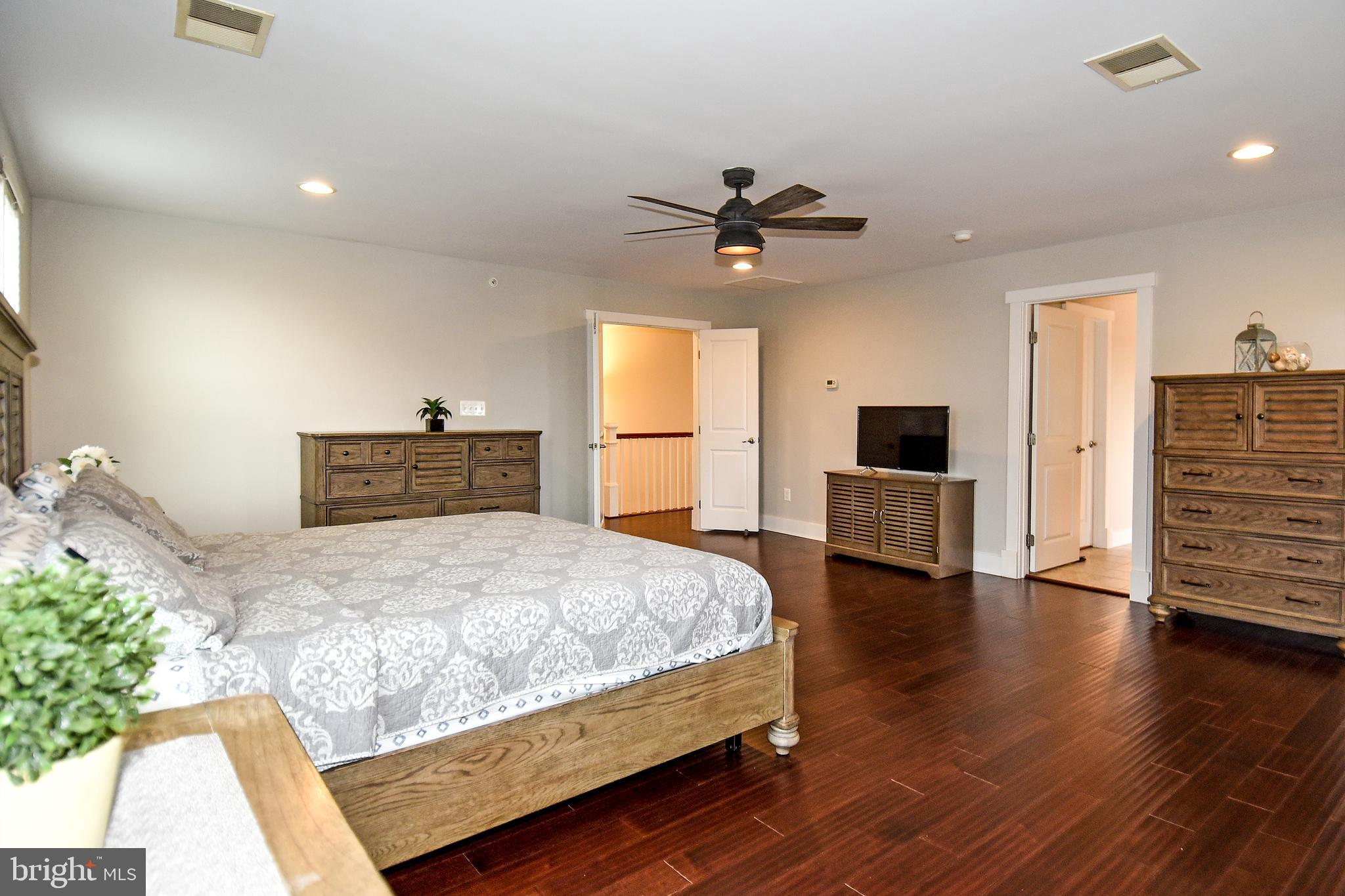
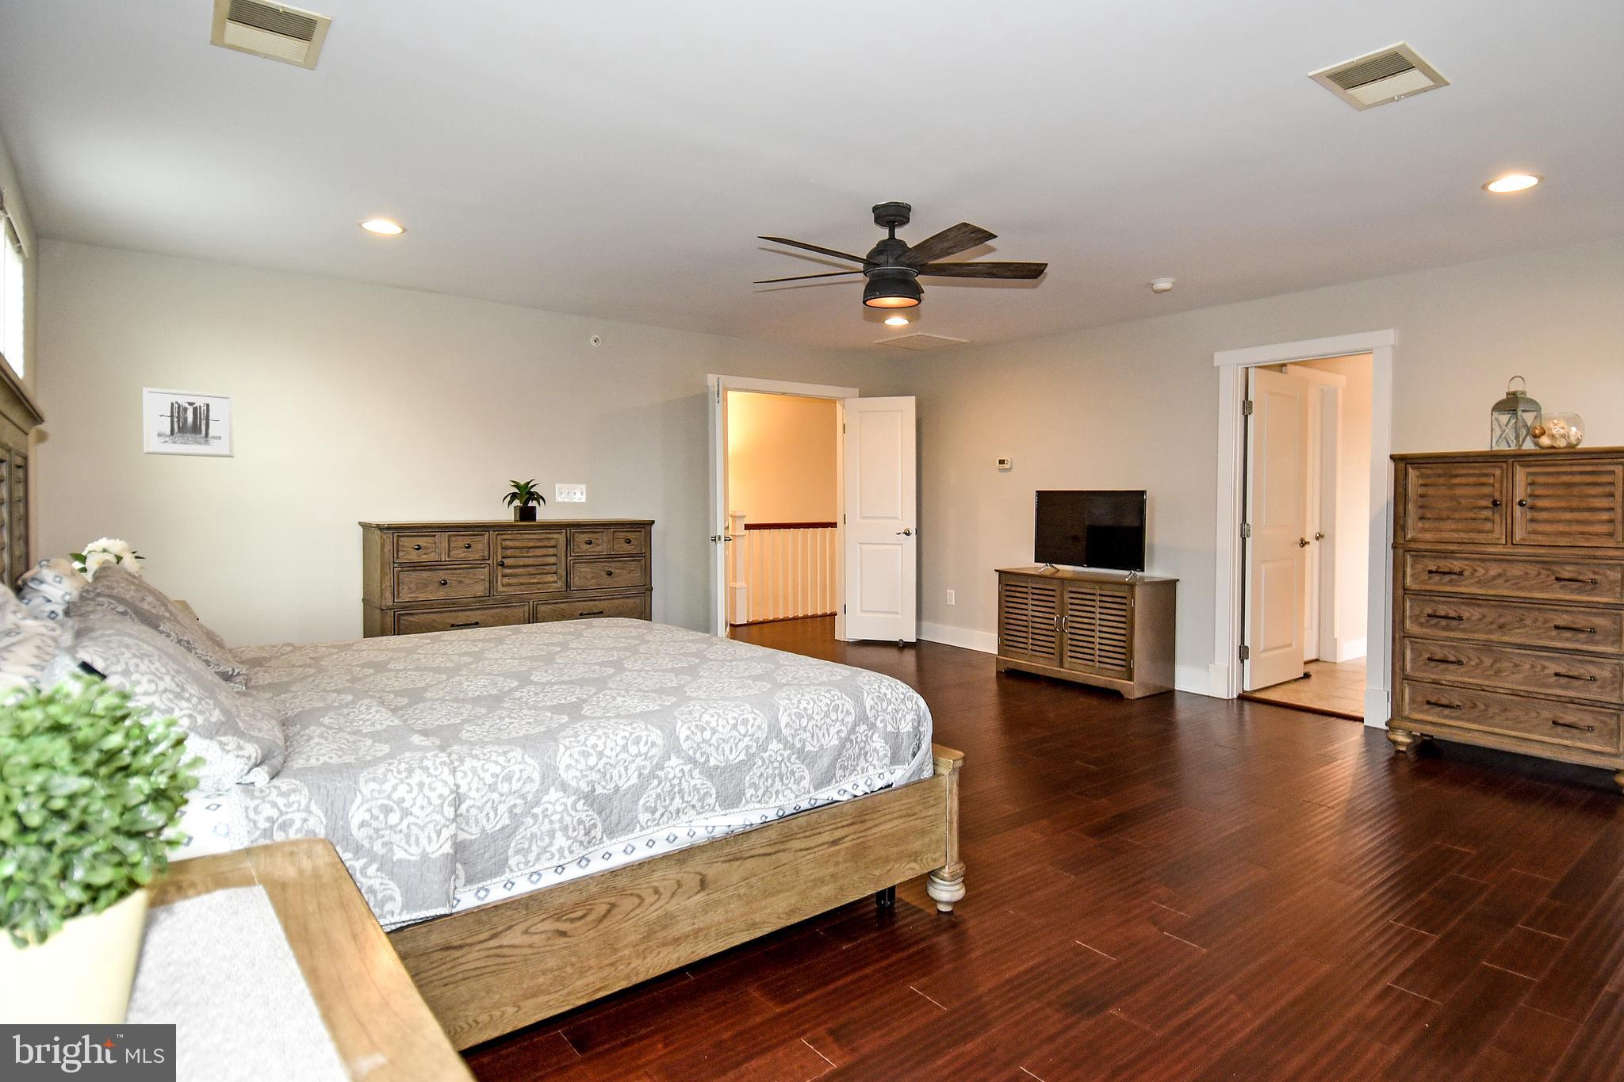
+ wall art (190, 424)
